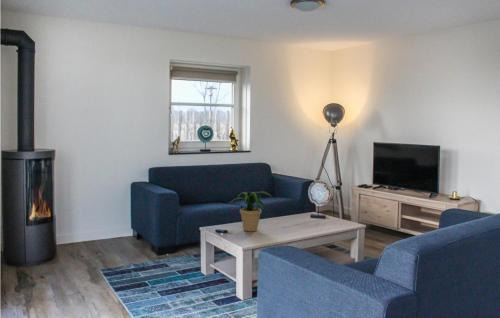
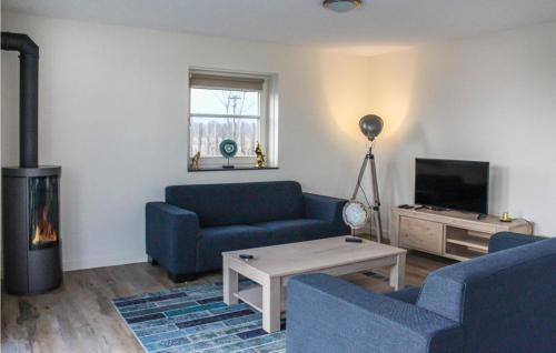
- potted plant (250, 210)
